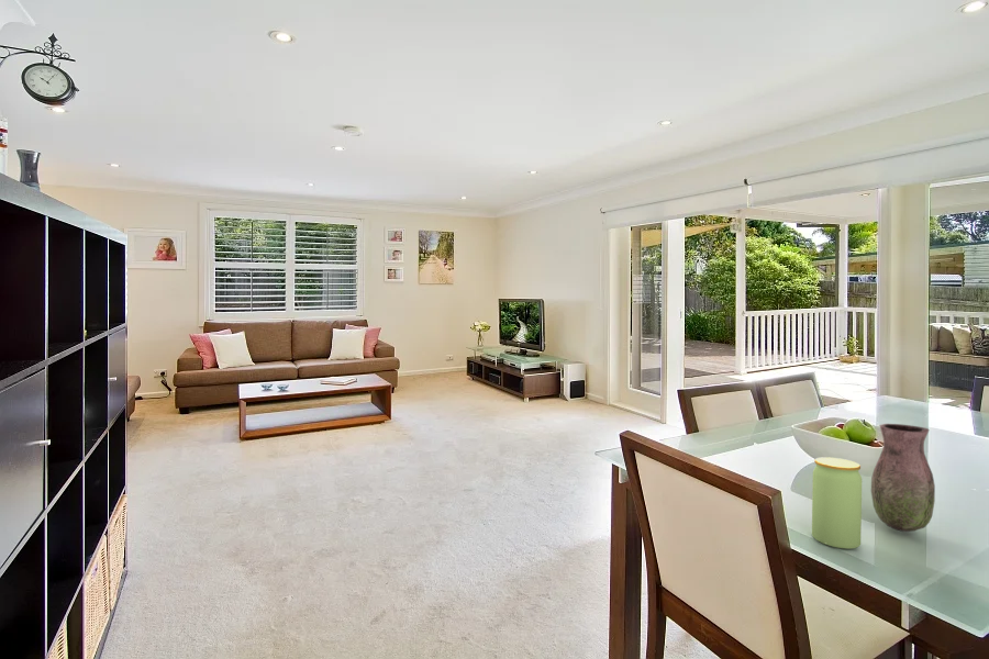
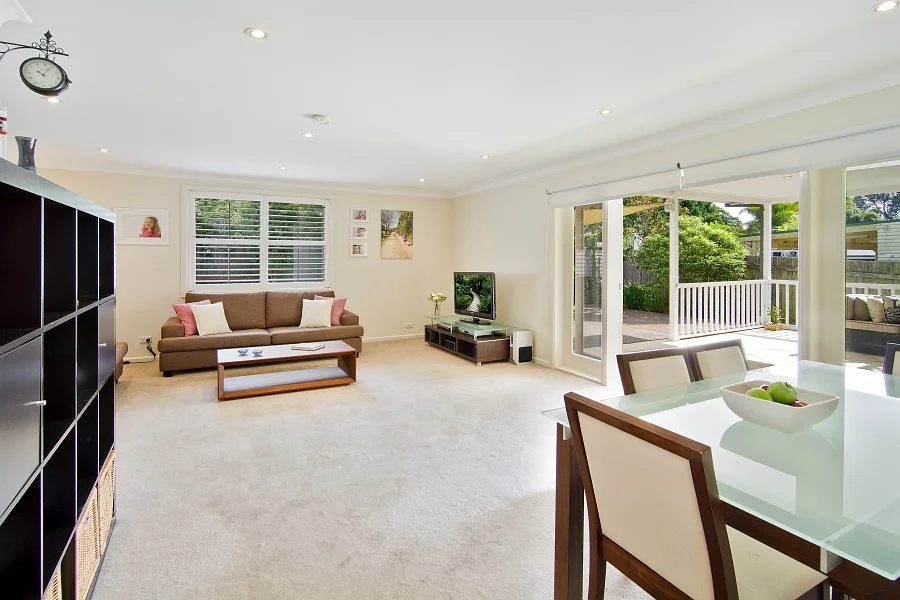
- vase (900, 478)
- jar (836, 501)
